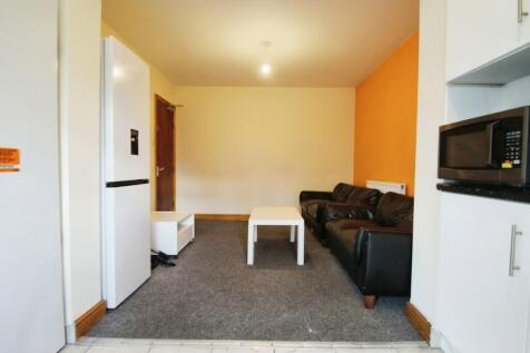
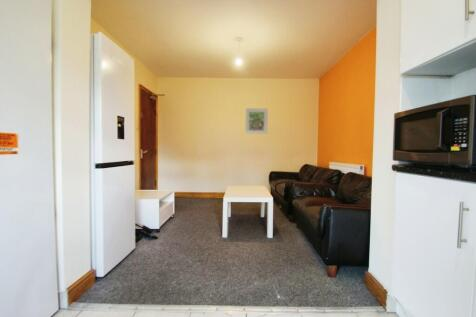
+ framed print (256, 121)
